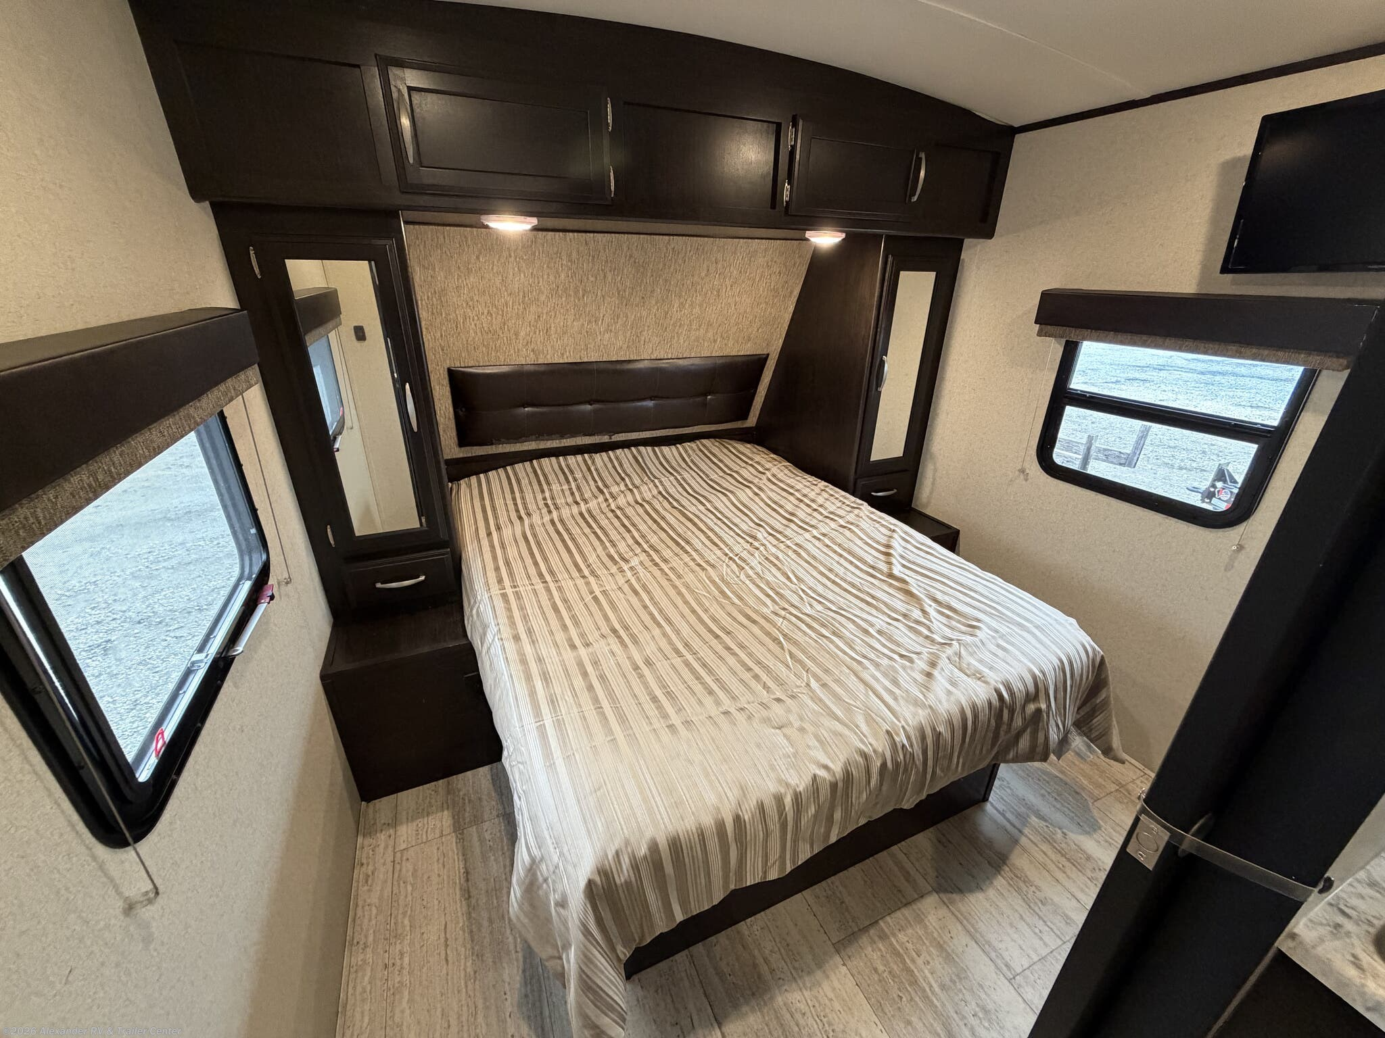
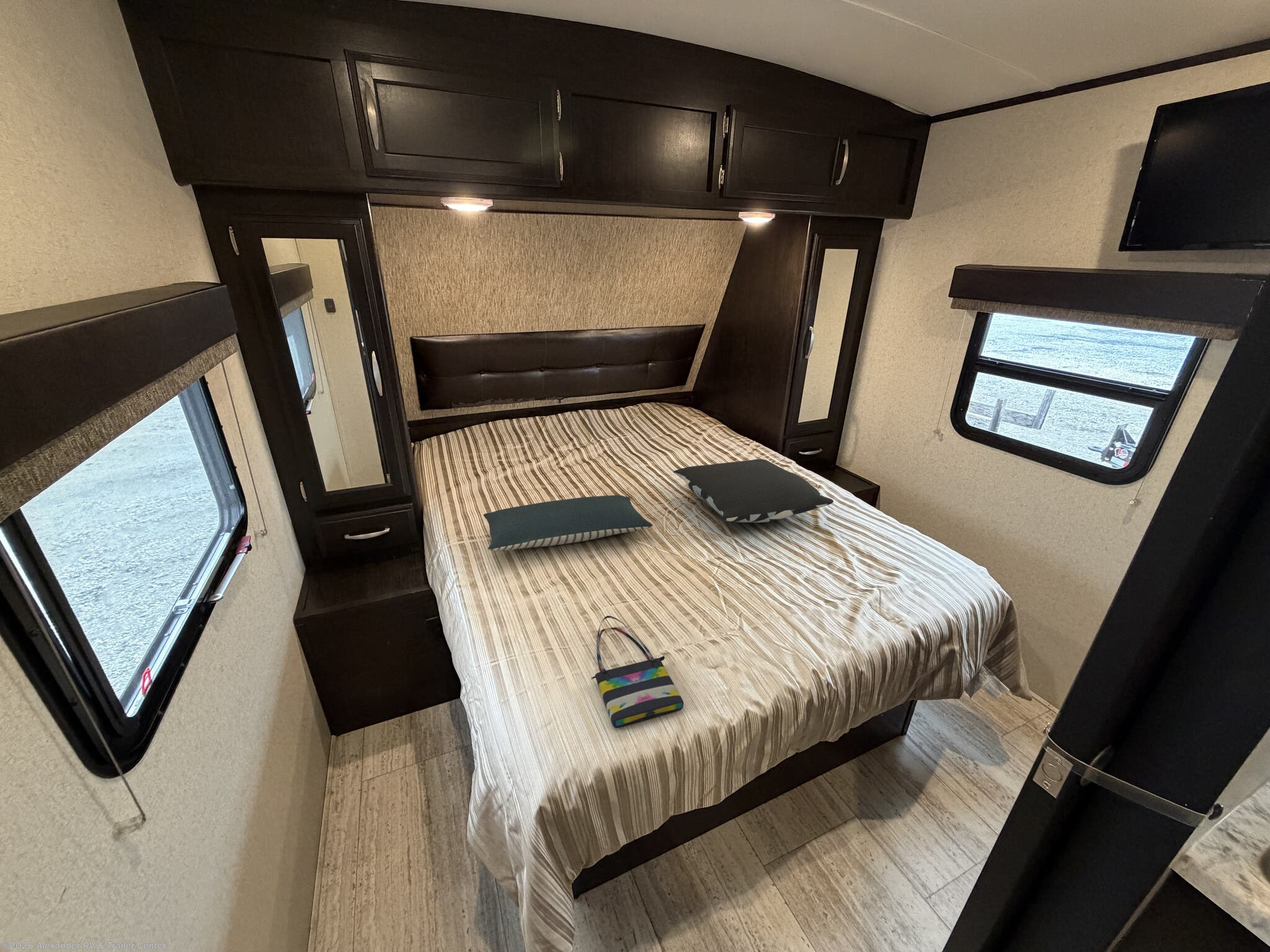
+ pillow (566, 521)
+ pillow (748, 487)
+ tote bag (627, 665)
